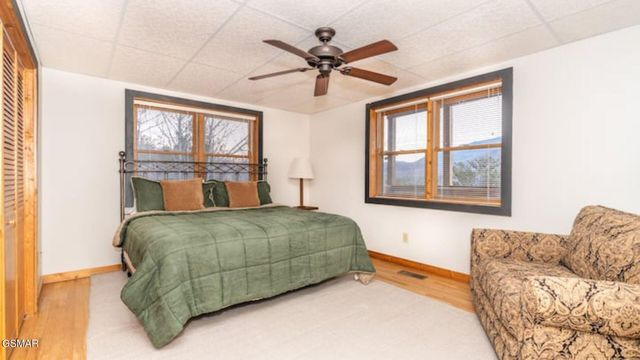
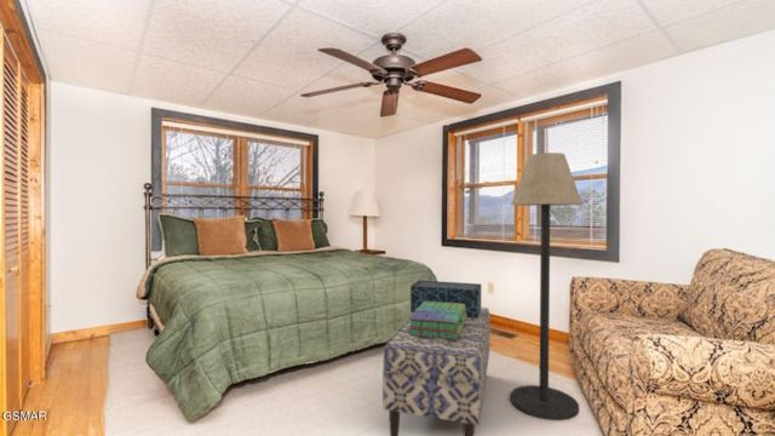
+ decorative box (446, 297)
+ bench (444, 361)
+ floor lamp (545, 280)
+ stack of books (438, 320)
